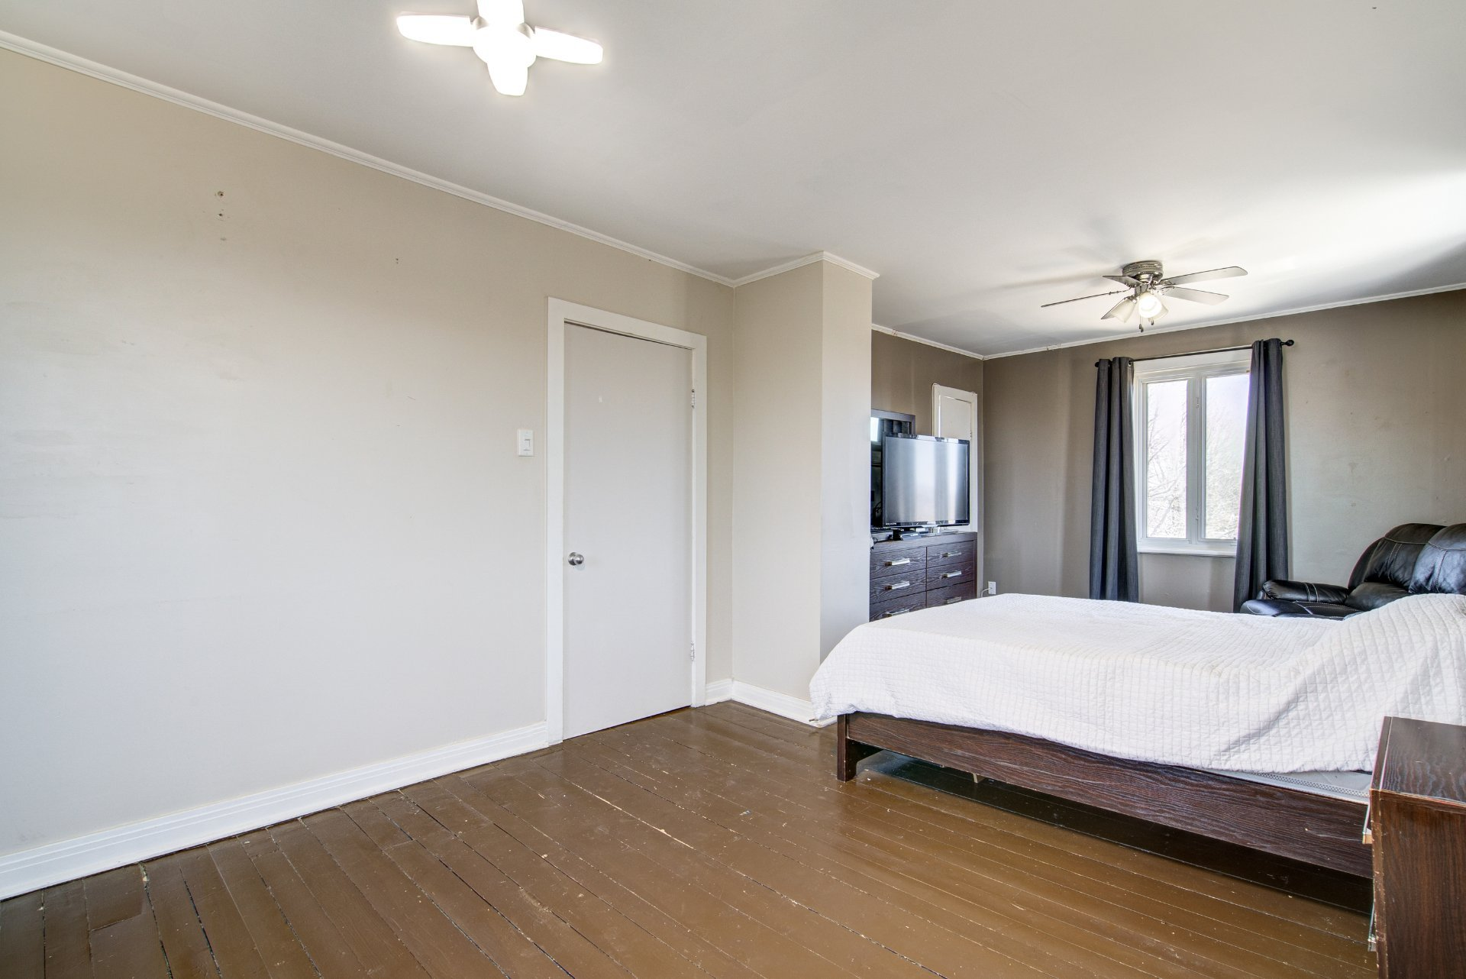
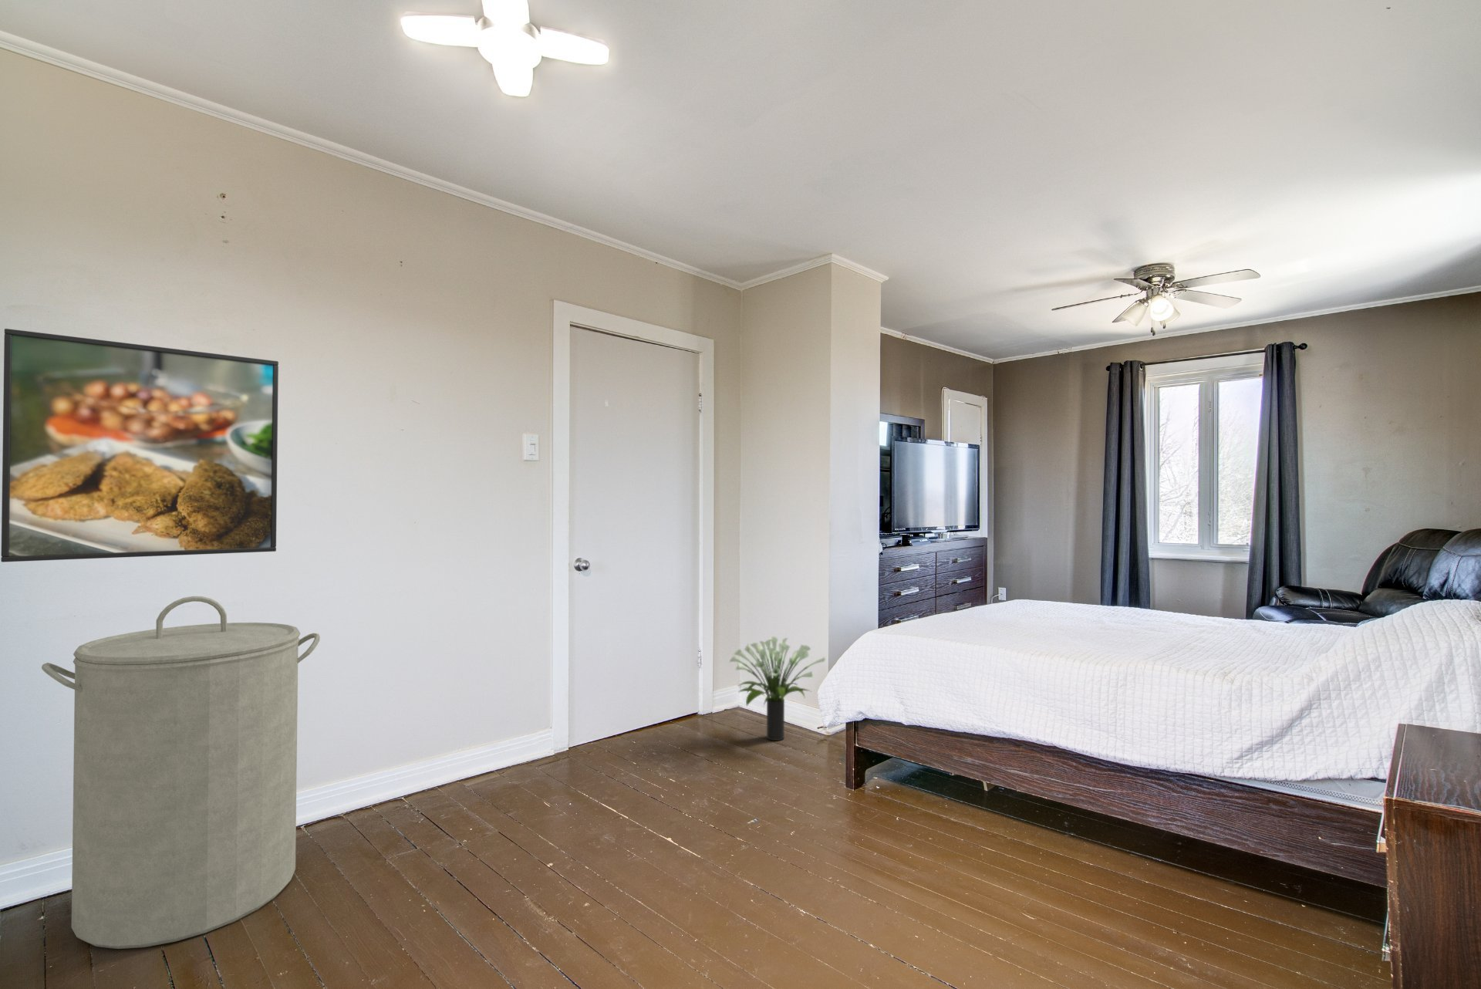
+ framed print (153, 451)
+ potted plant (778, 688)
+ laundry hamper (193, 745)
